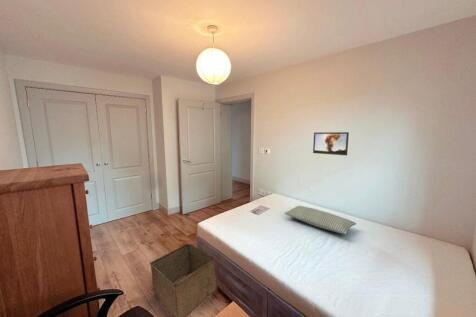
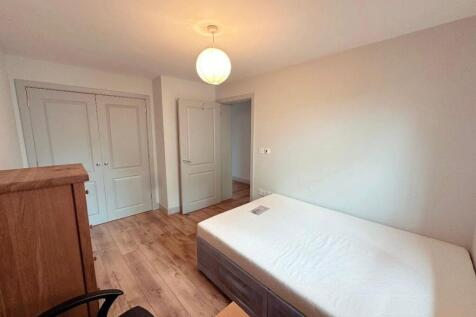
- pillow (317, 218)
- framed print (329, 143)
- storage bin (185, 278)
